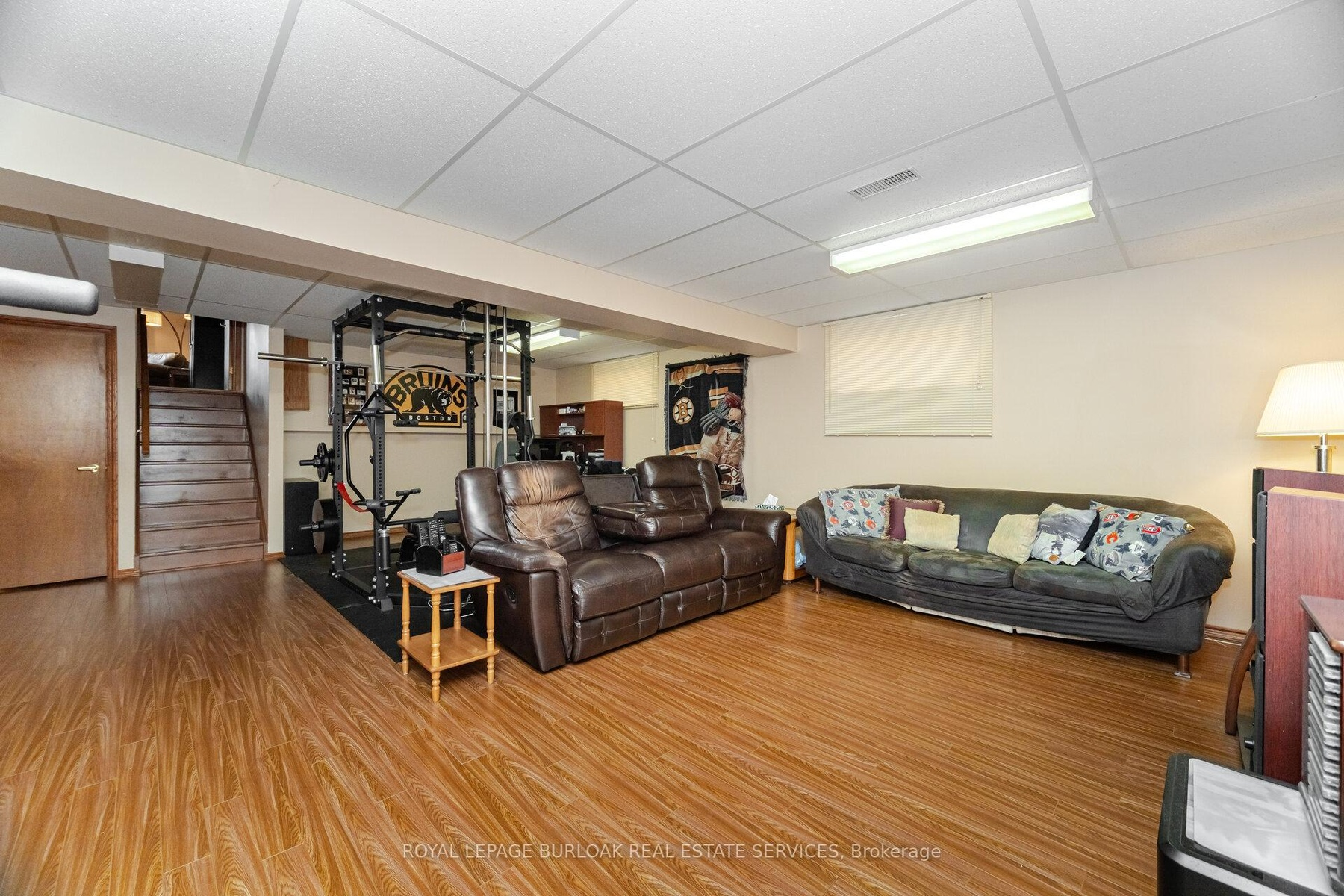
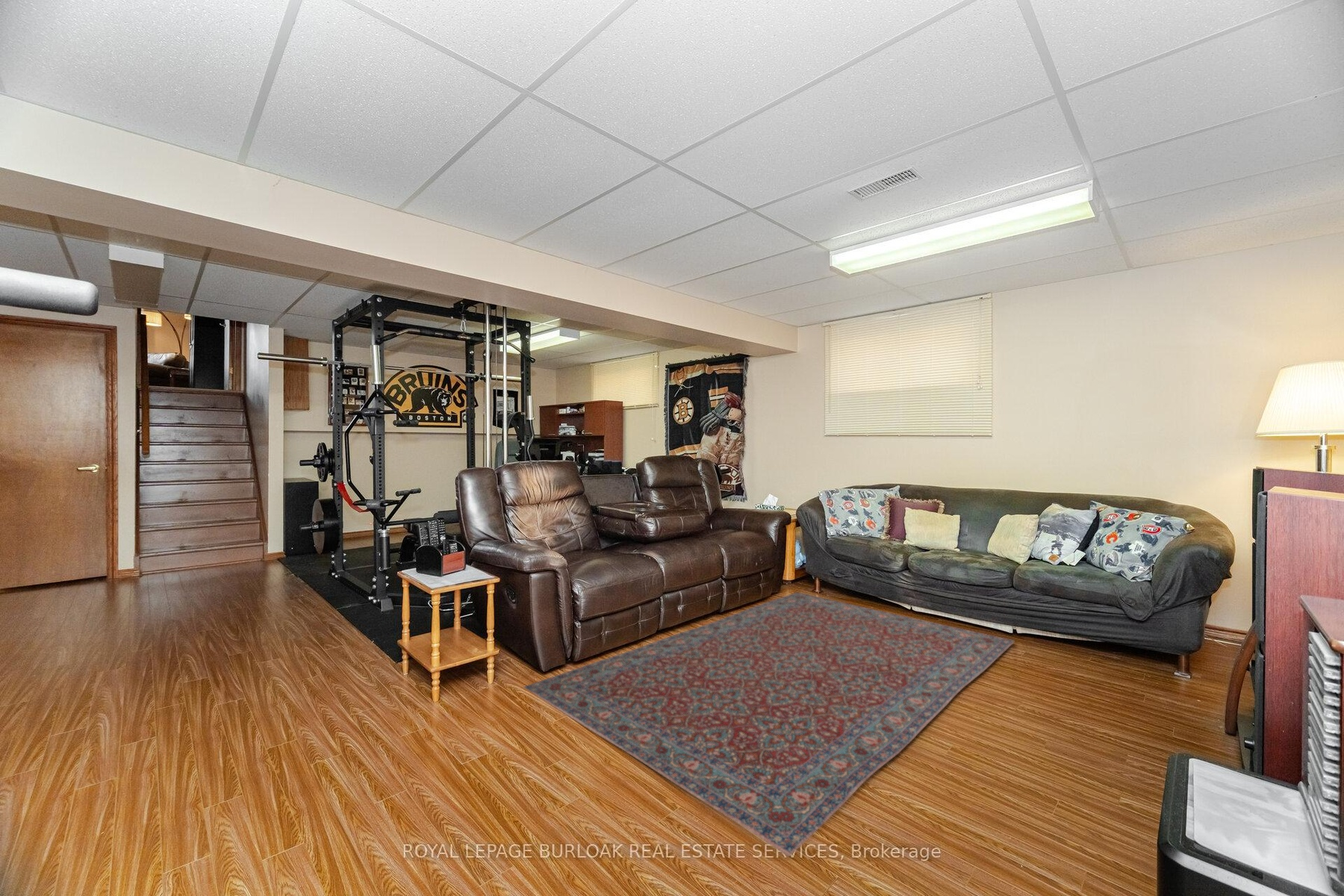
+ rug (794, 662)
